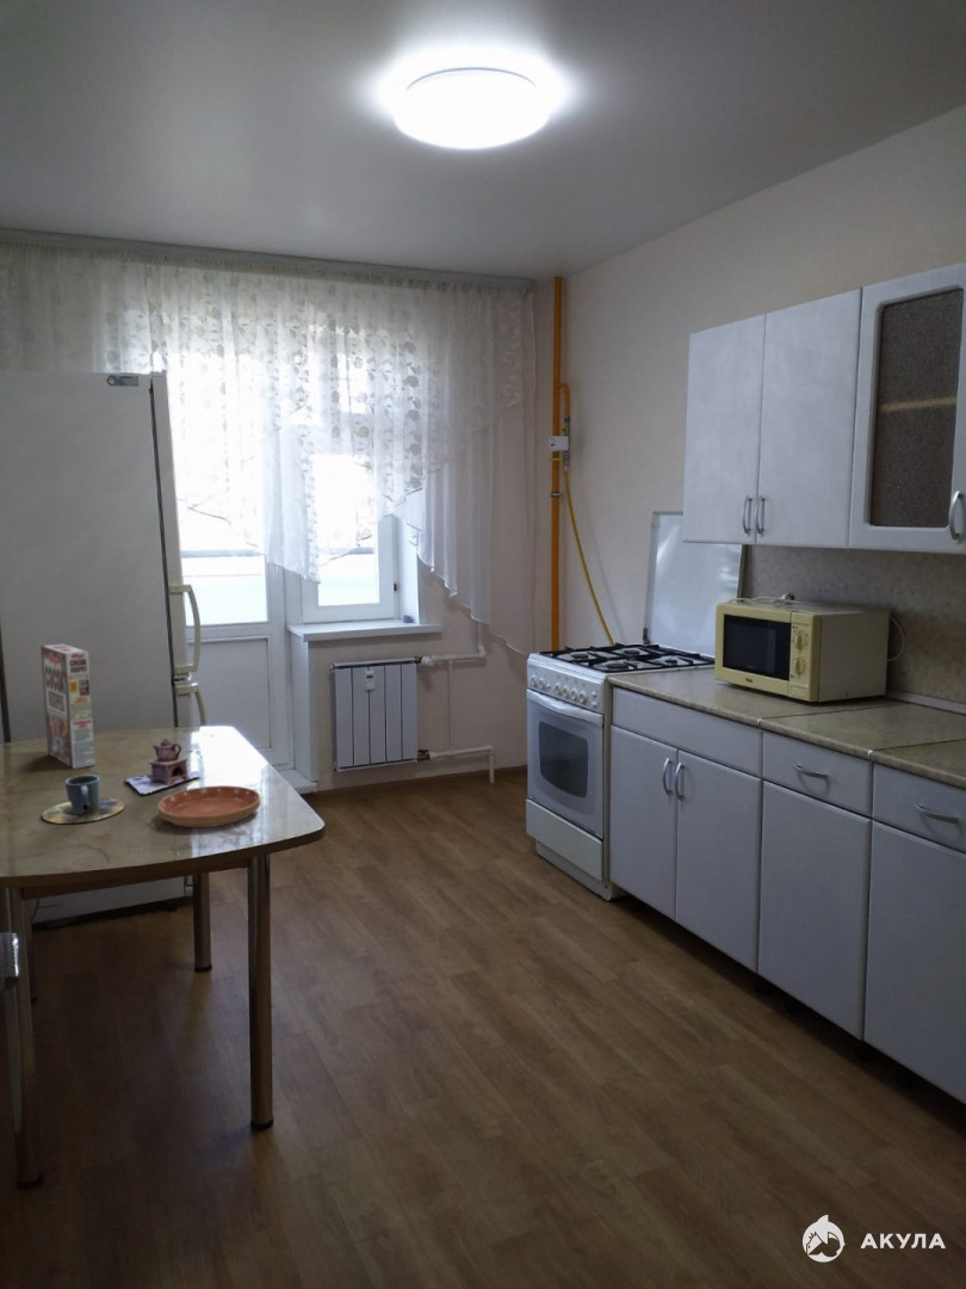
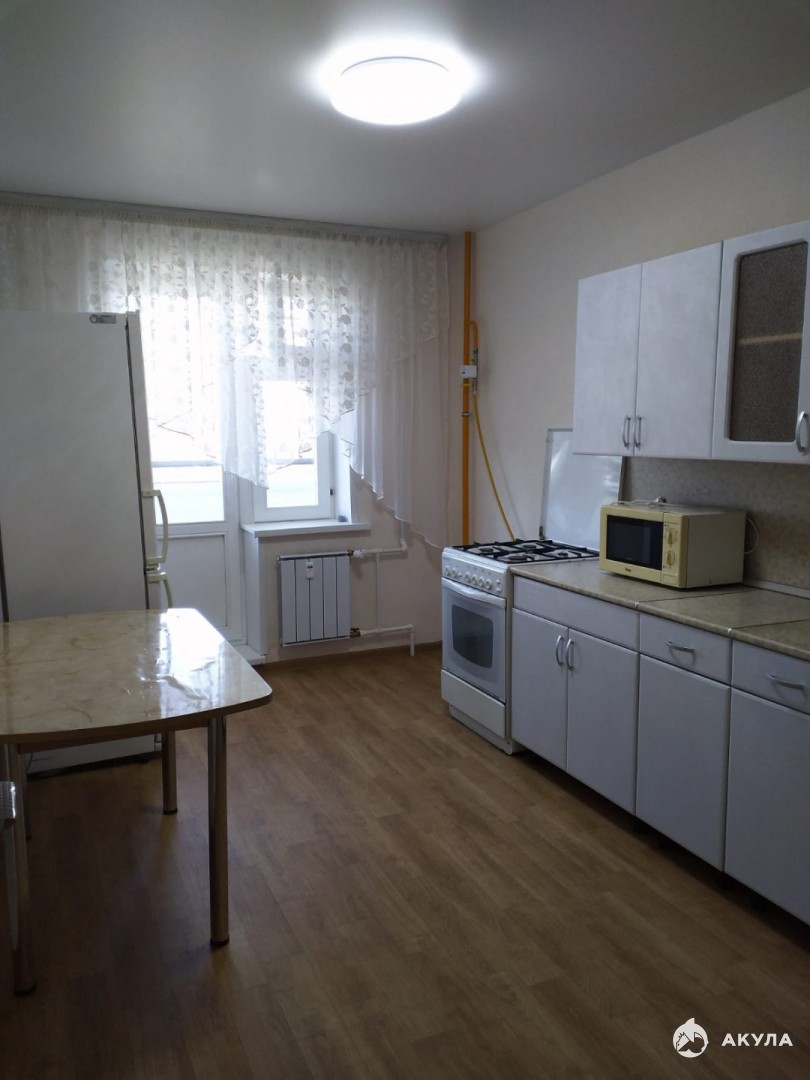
- cup (82, 795)
- teapot (166, 760)
- cereal box (67, 703)
- saucer (210, 807)
